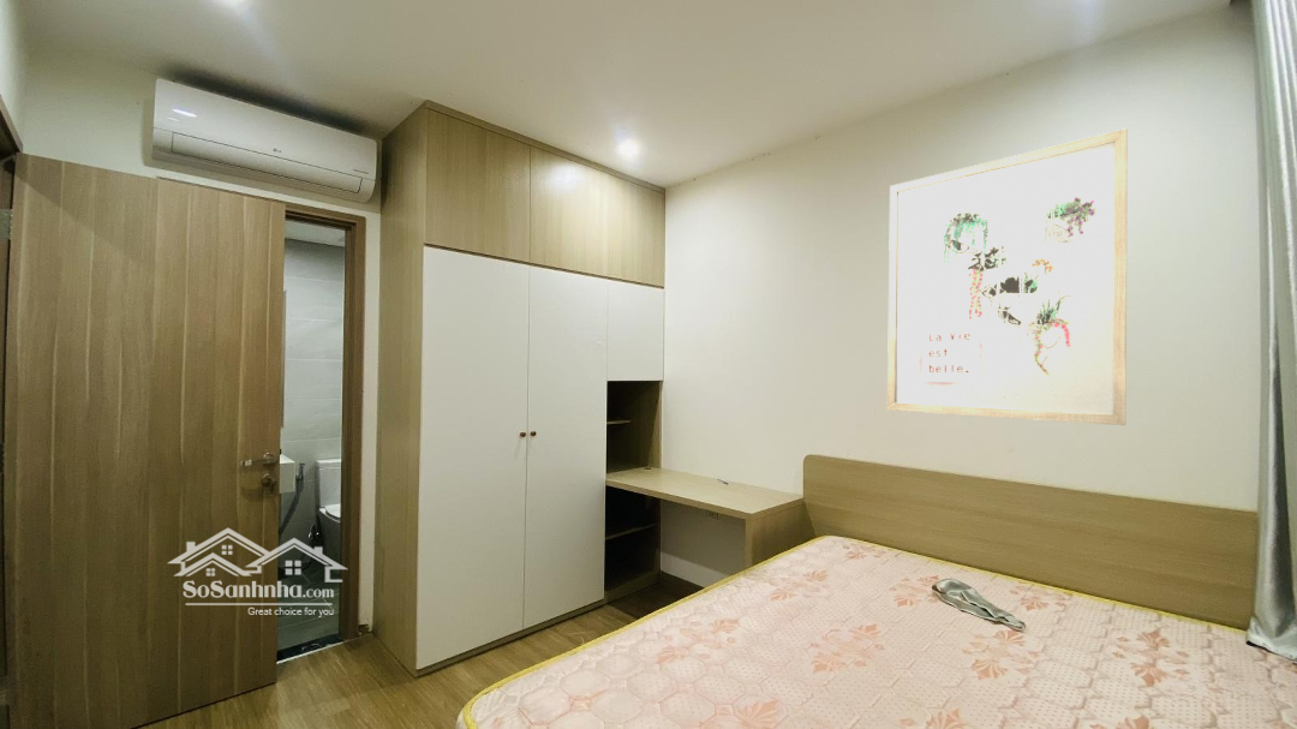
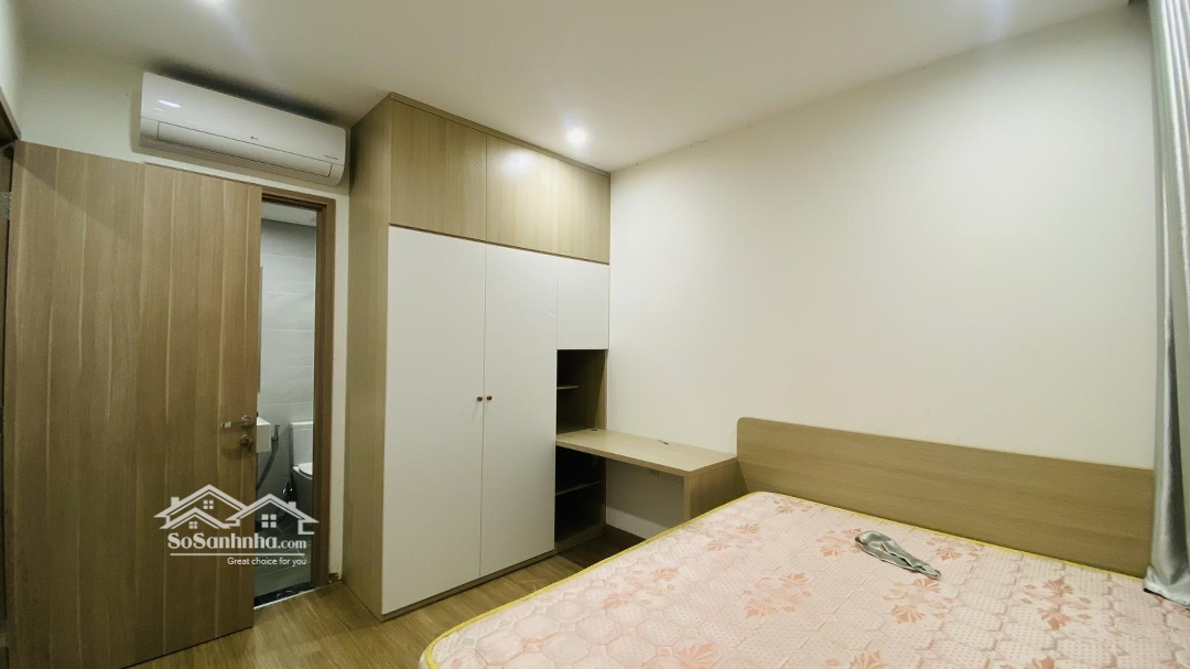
- wall art (991, 288)
